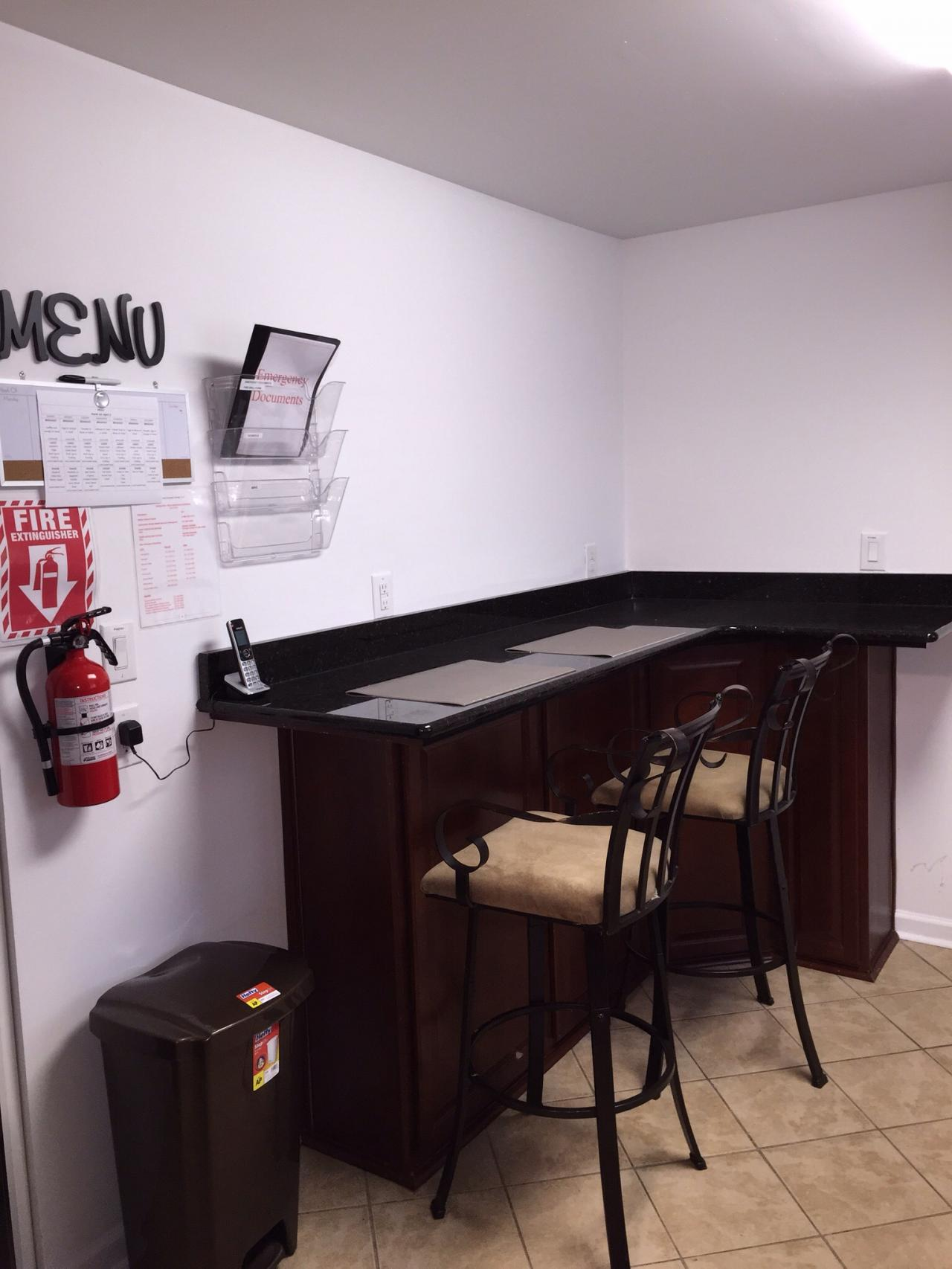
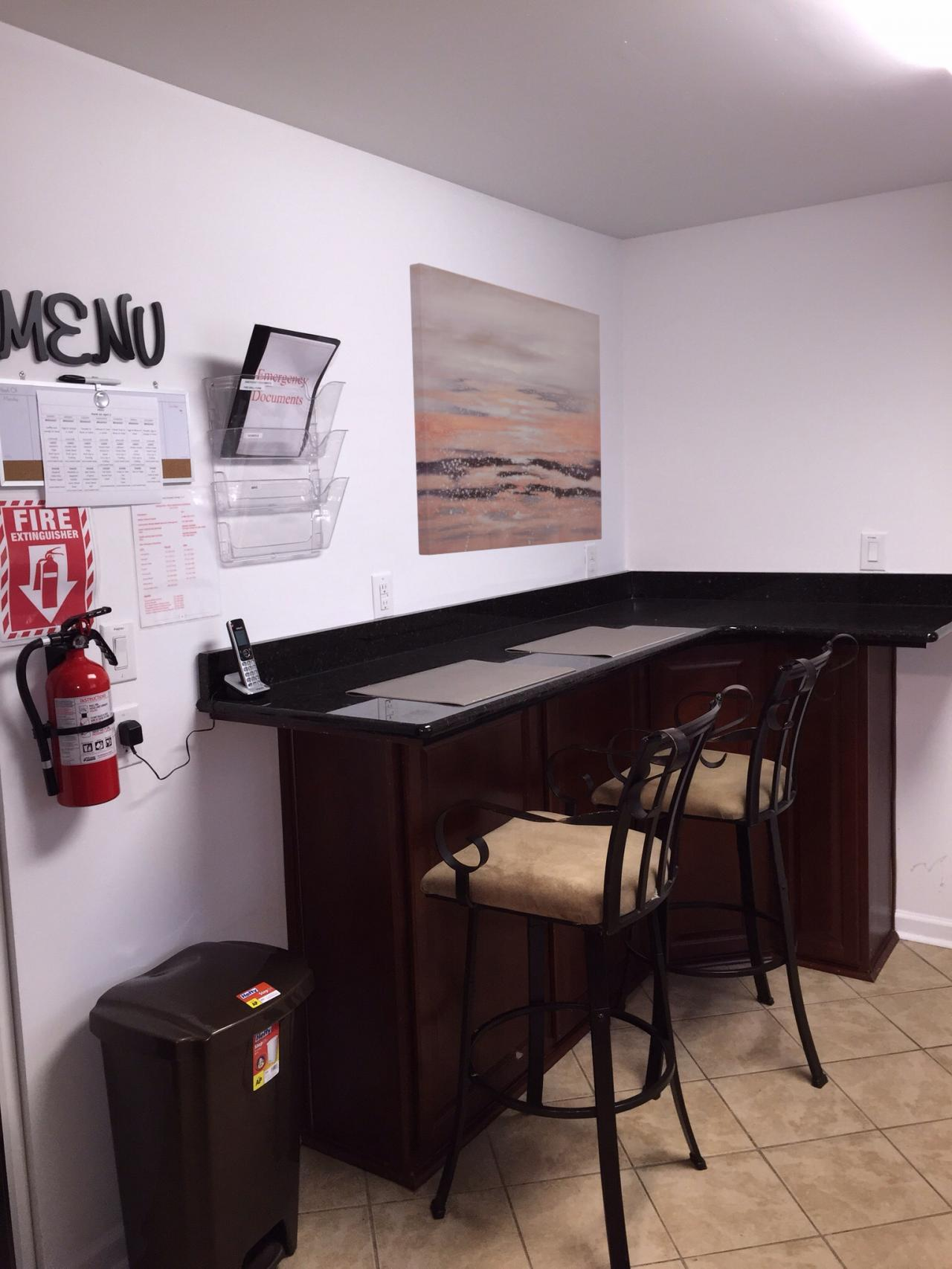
+ wall art (519, 421)
